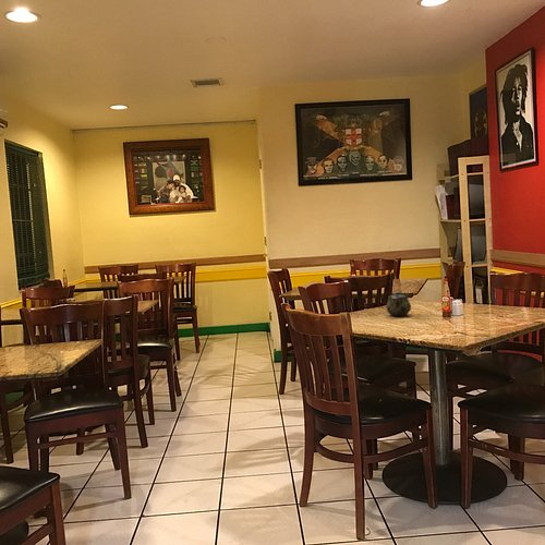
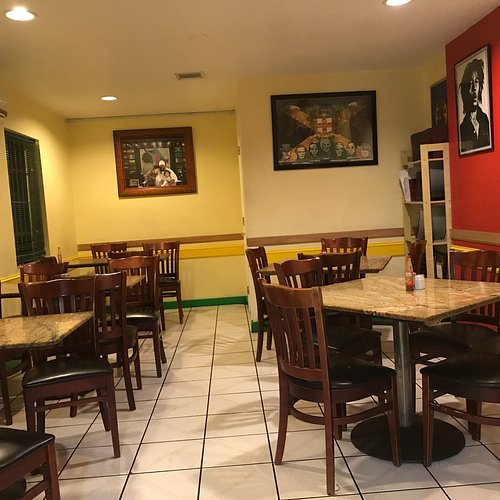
- chinaware (398, 303)
